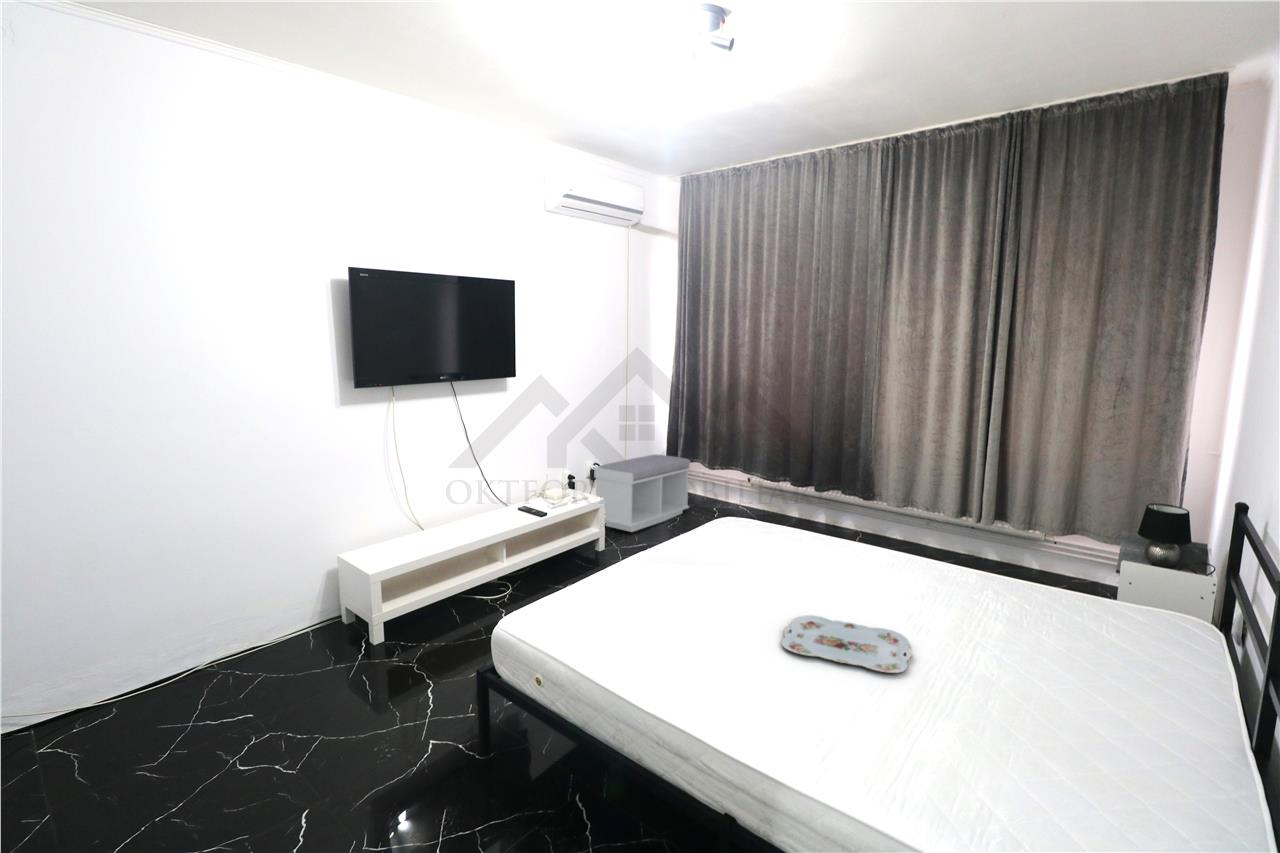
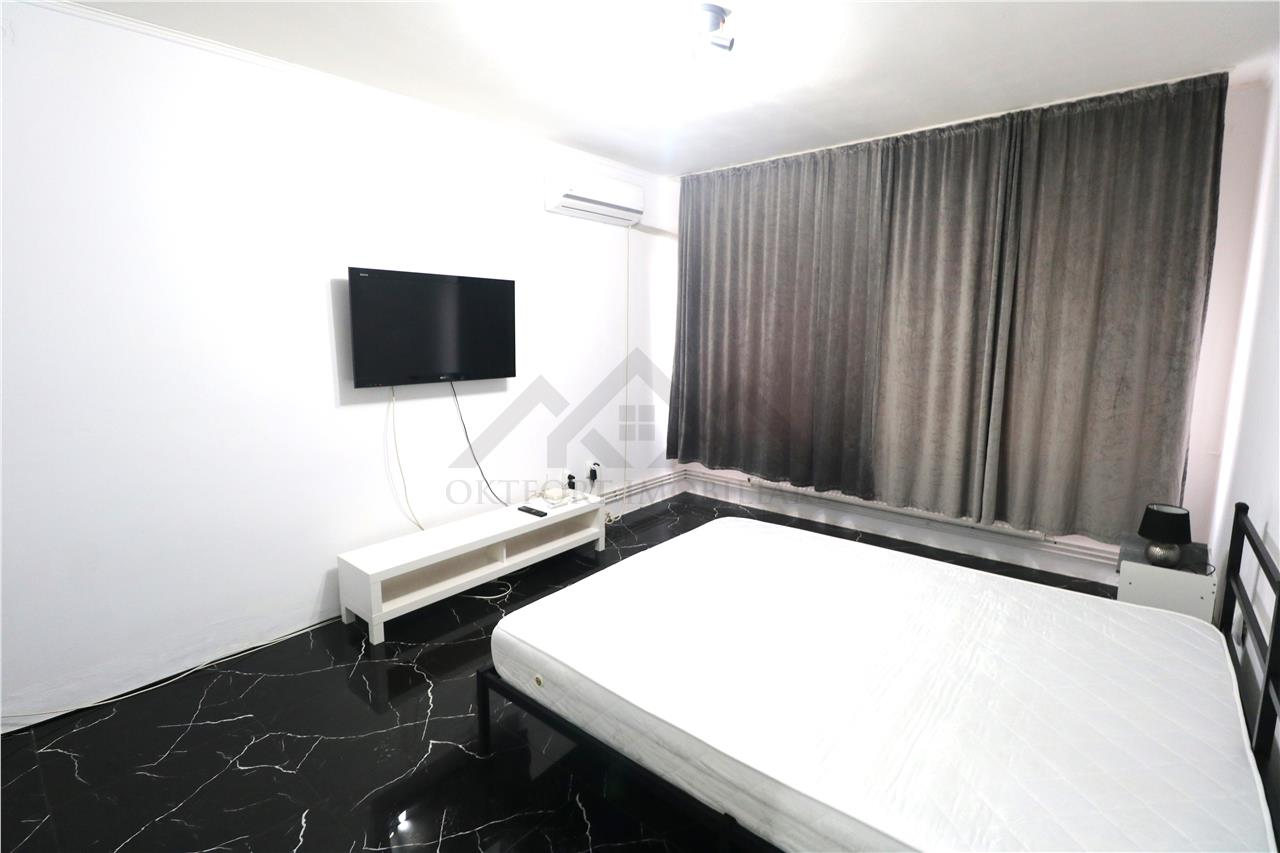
- serving tray (845, 643)
- bench (644, 490)
